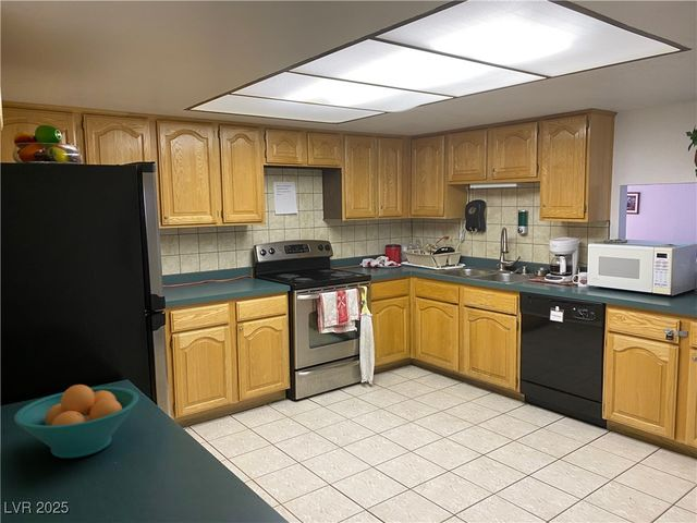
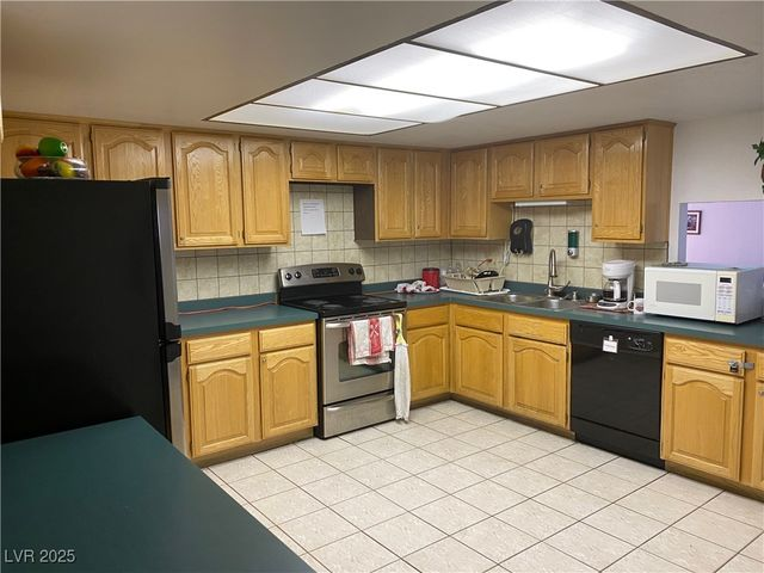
- fruit bowl (80, 416)
